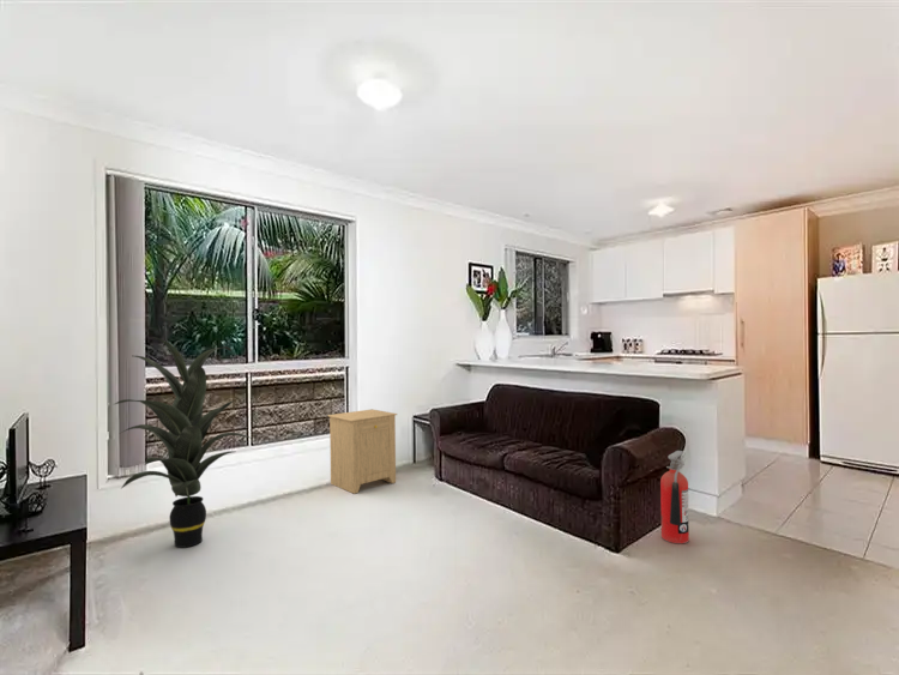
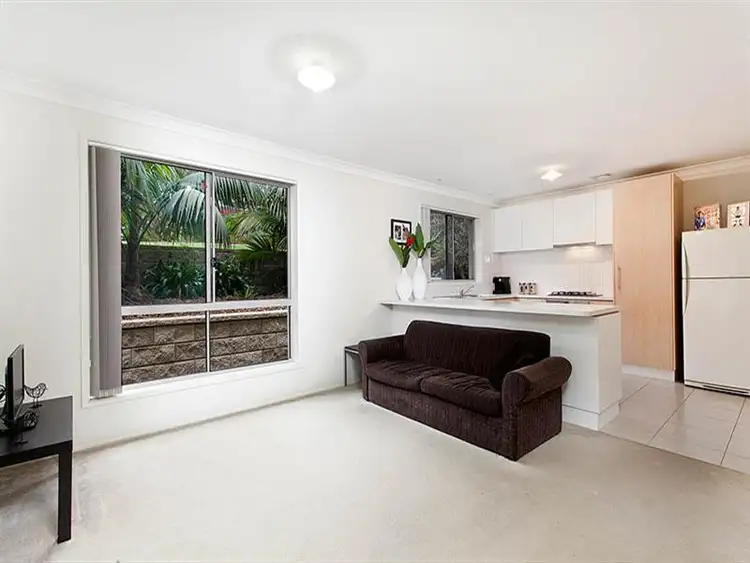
- fire extinguisher (674, 495)
- indoor plant (177, 440)
- side table (363, 448)
